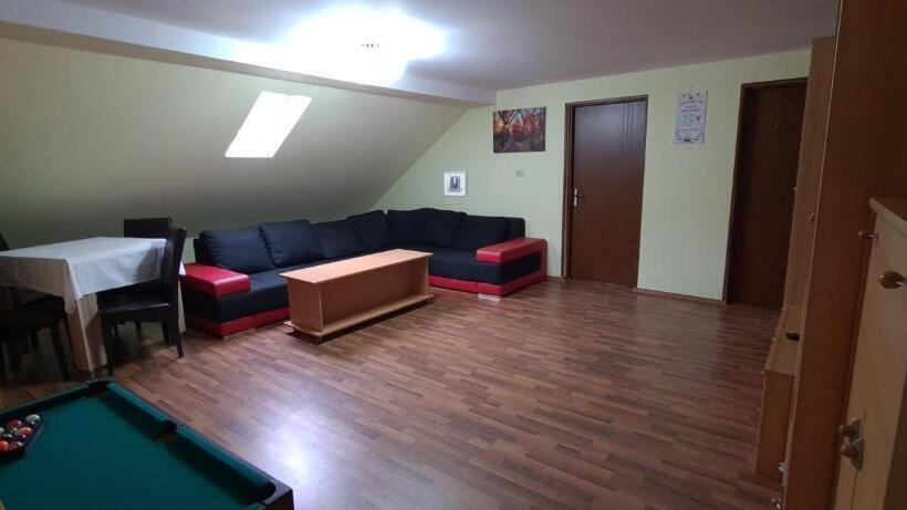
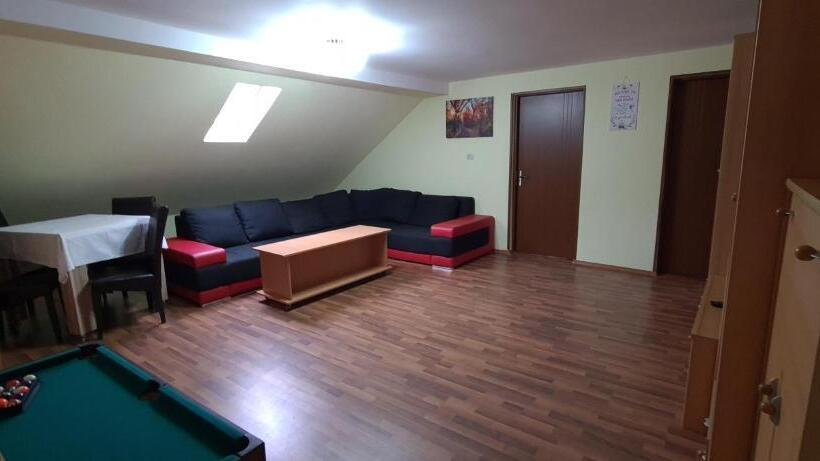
- wall art (455, 184)
